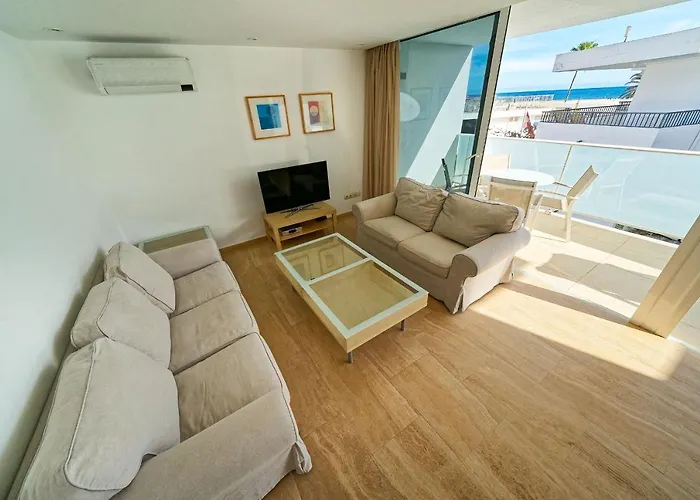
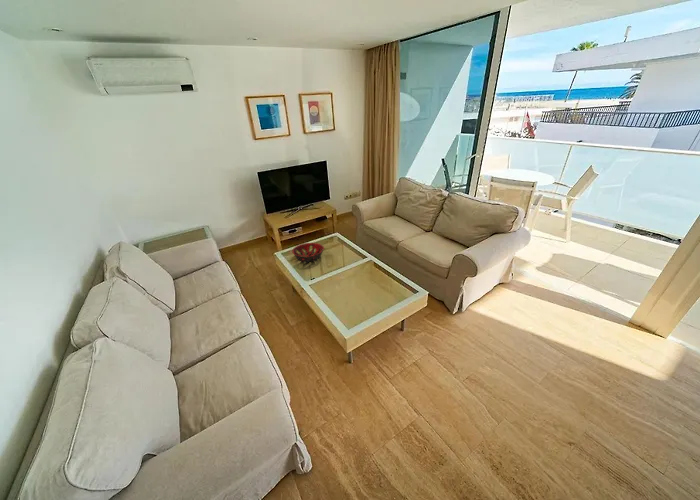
+ decorative bowl (308, 253)
